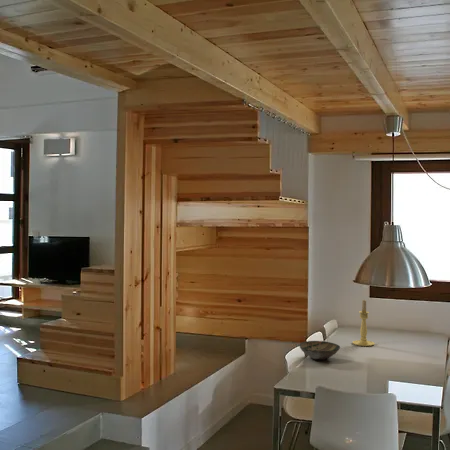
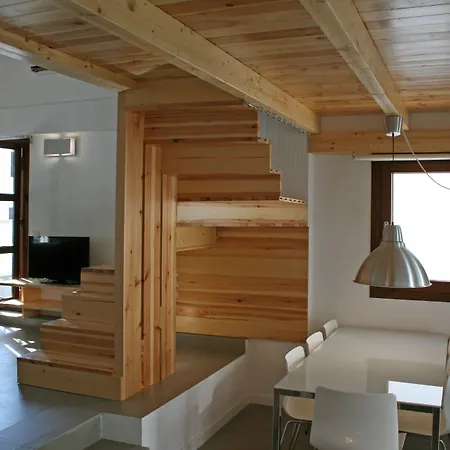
- candle holder (363, 321)
- bowl (319, 351)
